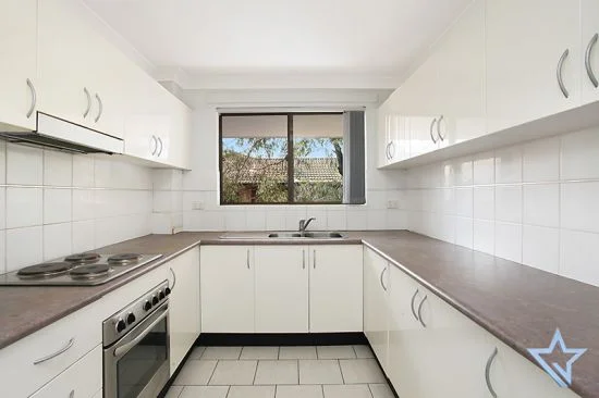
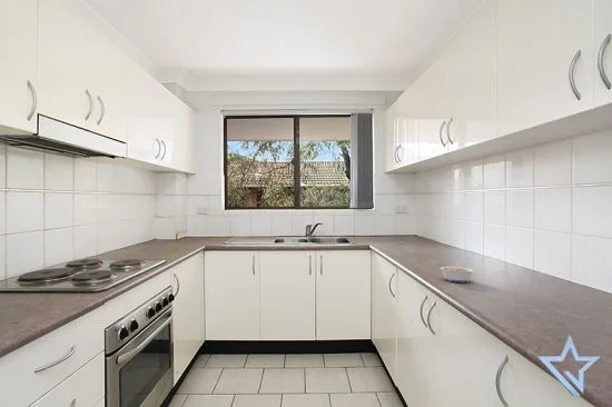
+ legume (455, 272)
